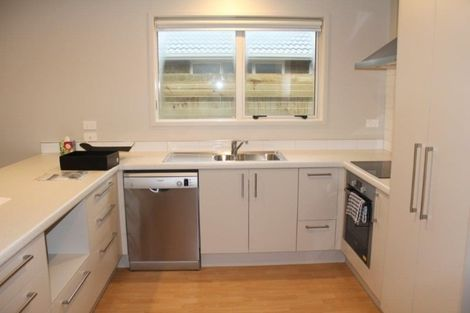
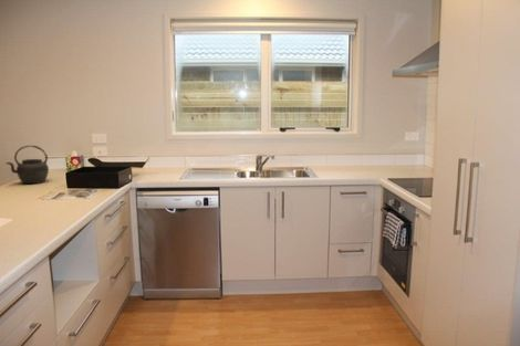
+ kettle (28, 164)
